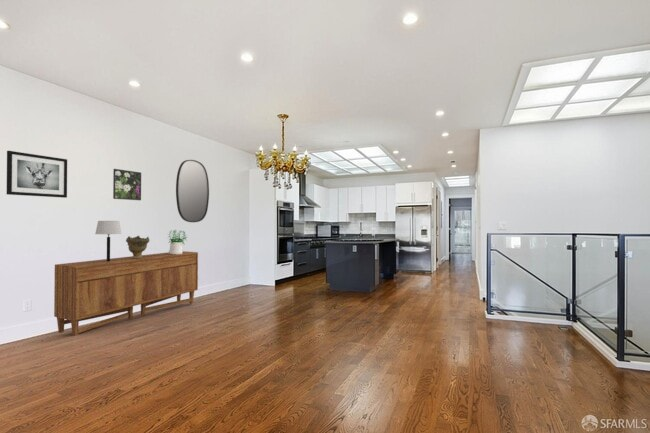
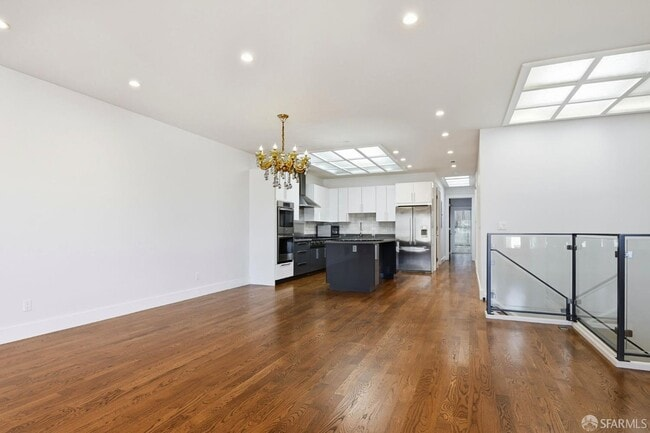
- sideboard (137, 286)
- table lamp (108, 240)
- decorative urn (138, 246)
- potted plant (175, 241)
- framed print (127, 185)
- home mirror (193, 191)
- wall art (38, 175)
